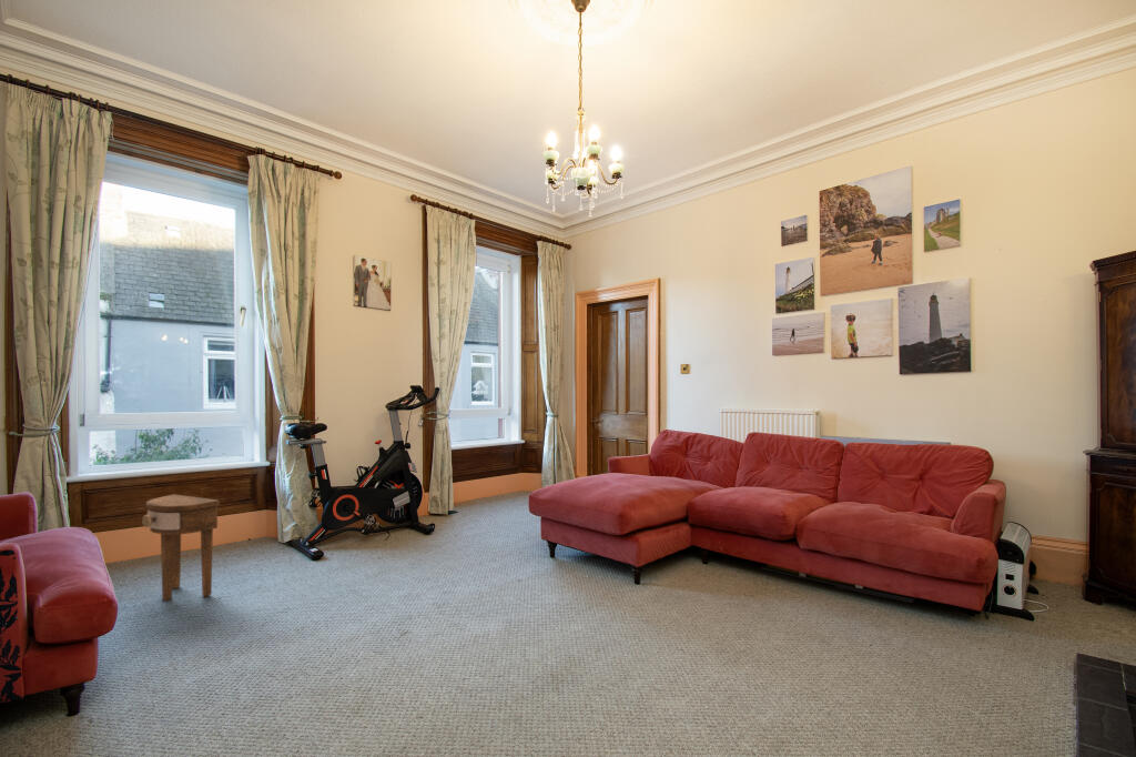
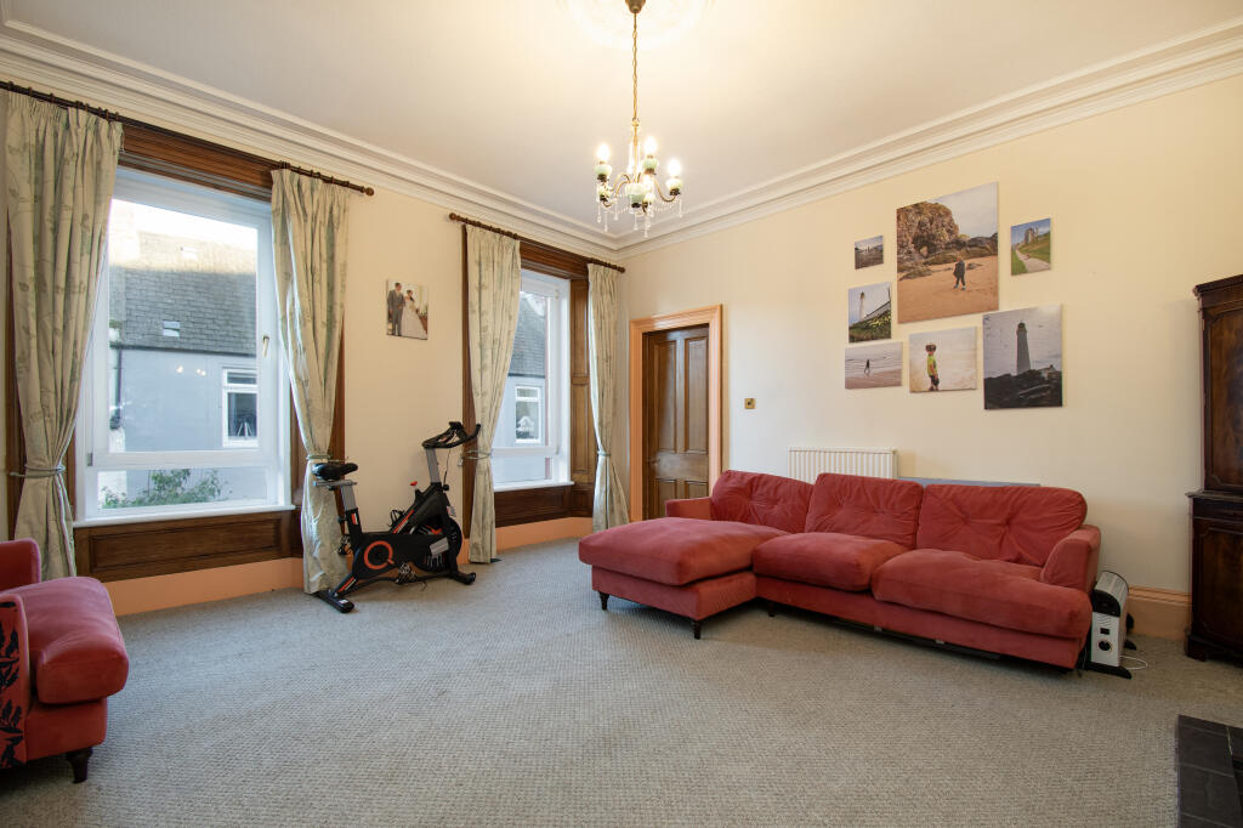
- side table (180, 546)
